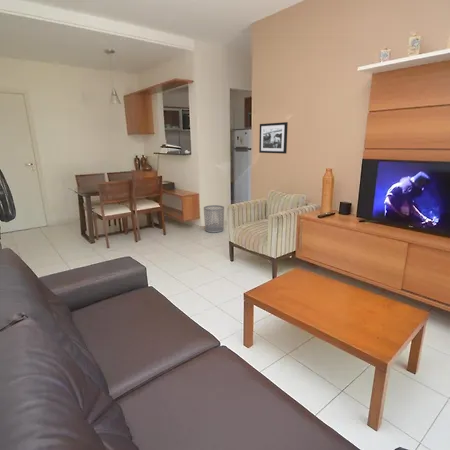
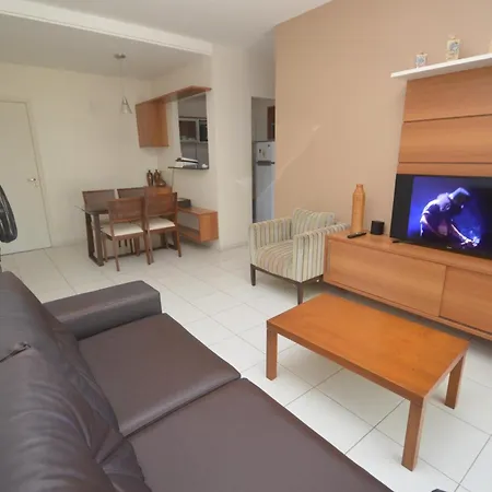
- picture frame (272, 138)
- waste bin (214, 218)
